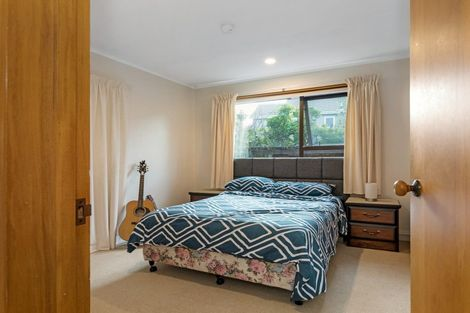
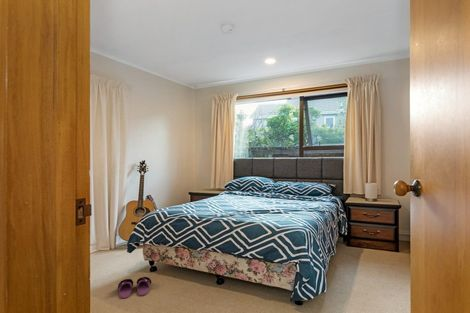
+ slippers (132, 284)
